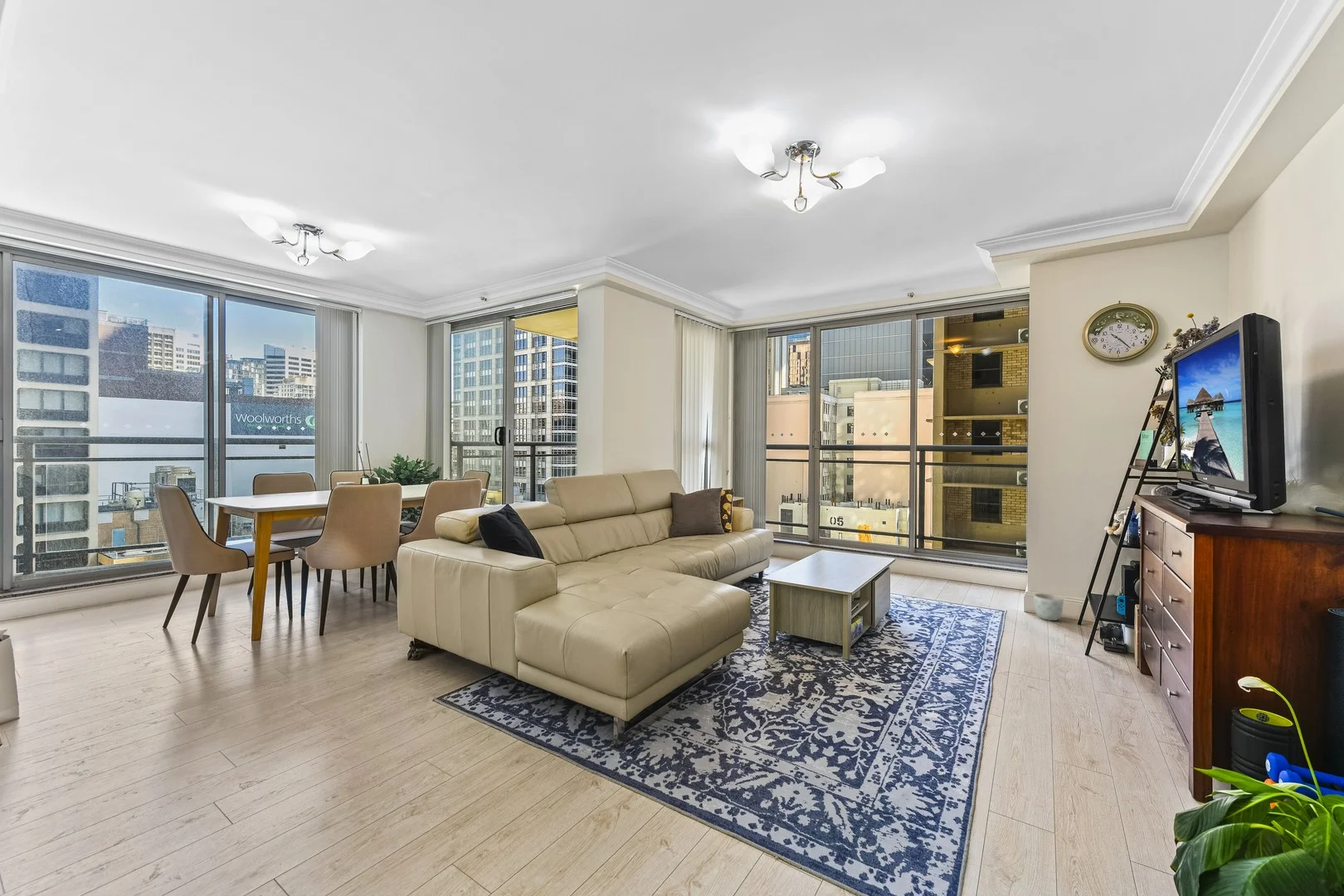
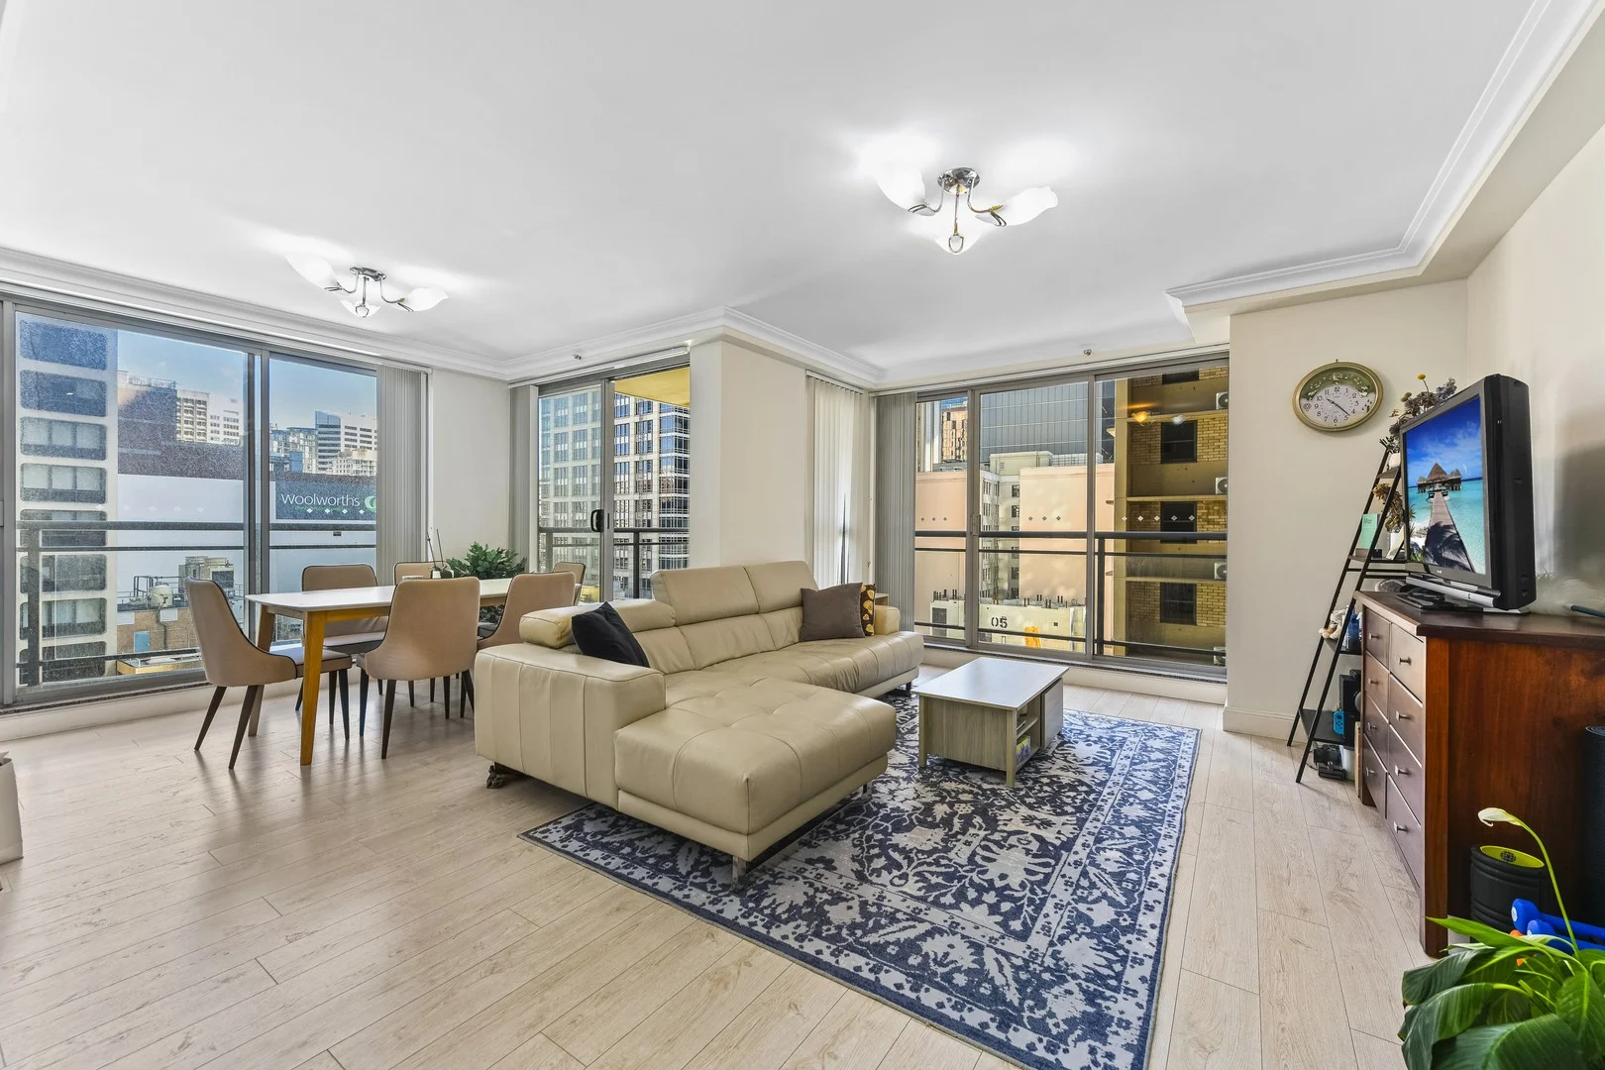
- planter (1048, 607)
